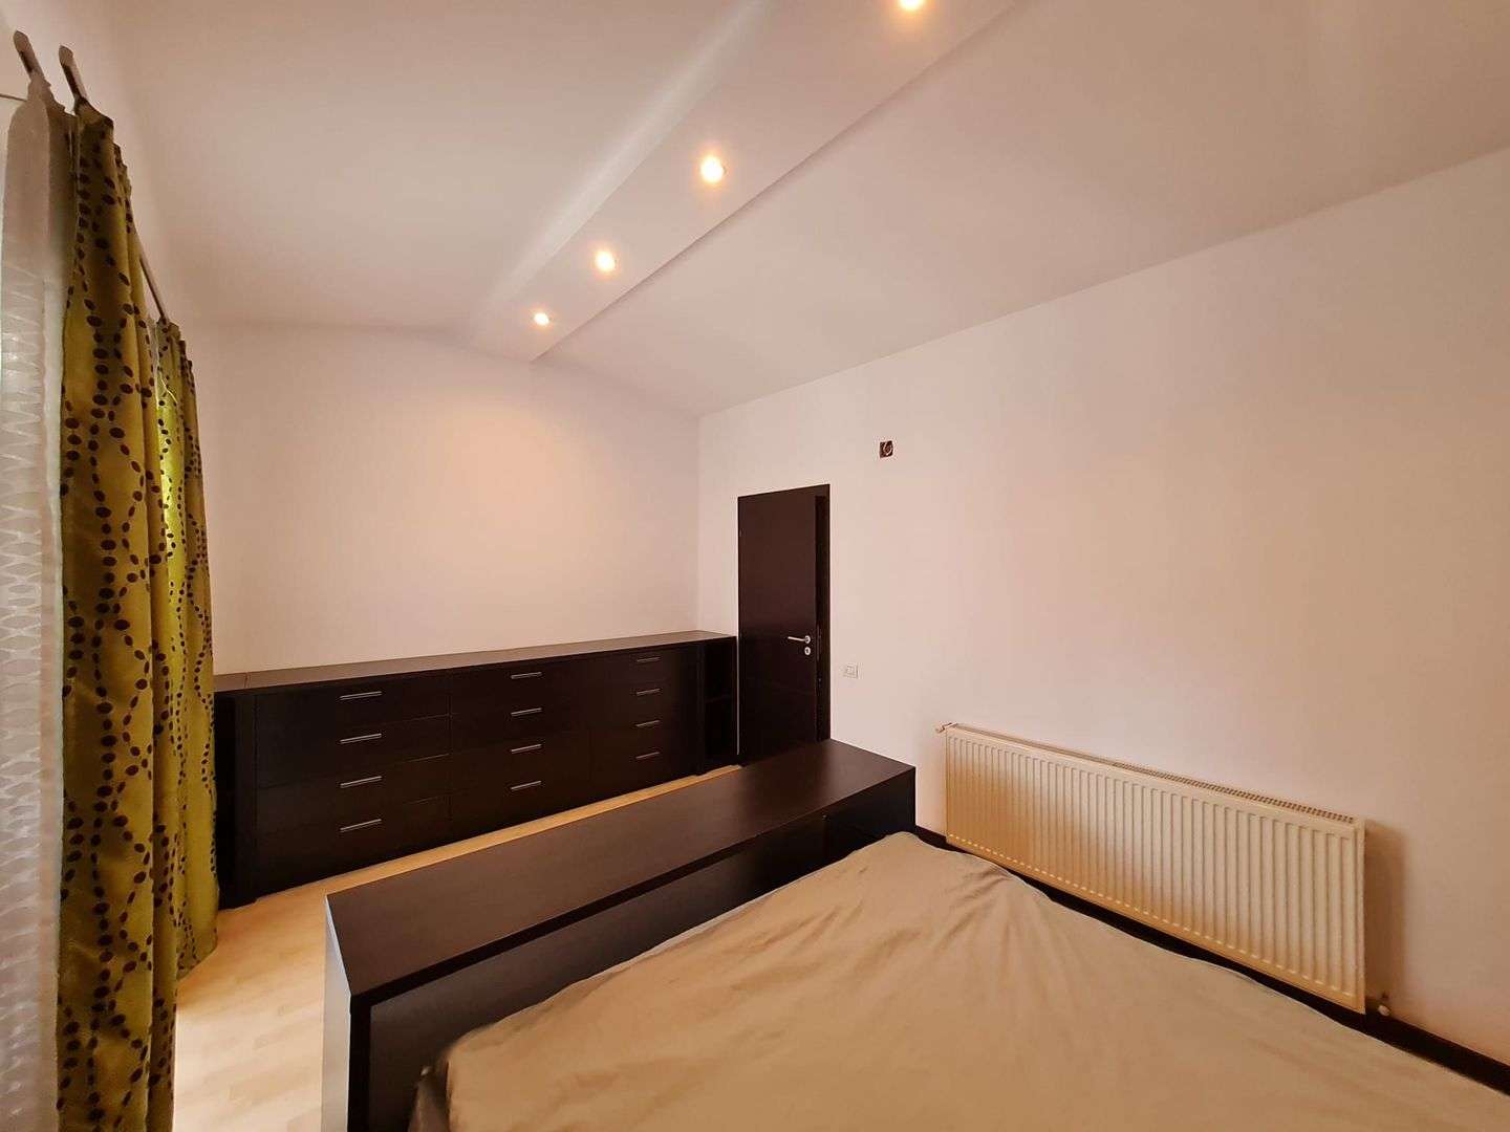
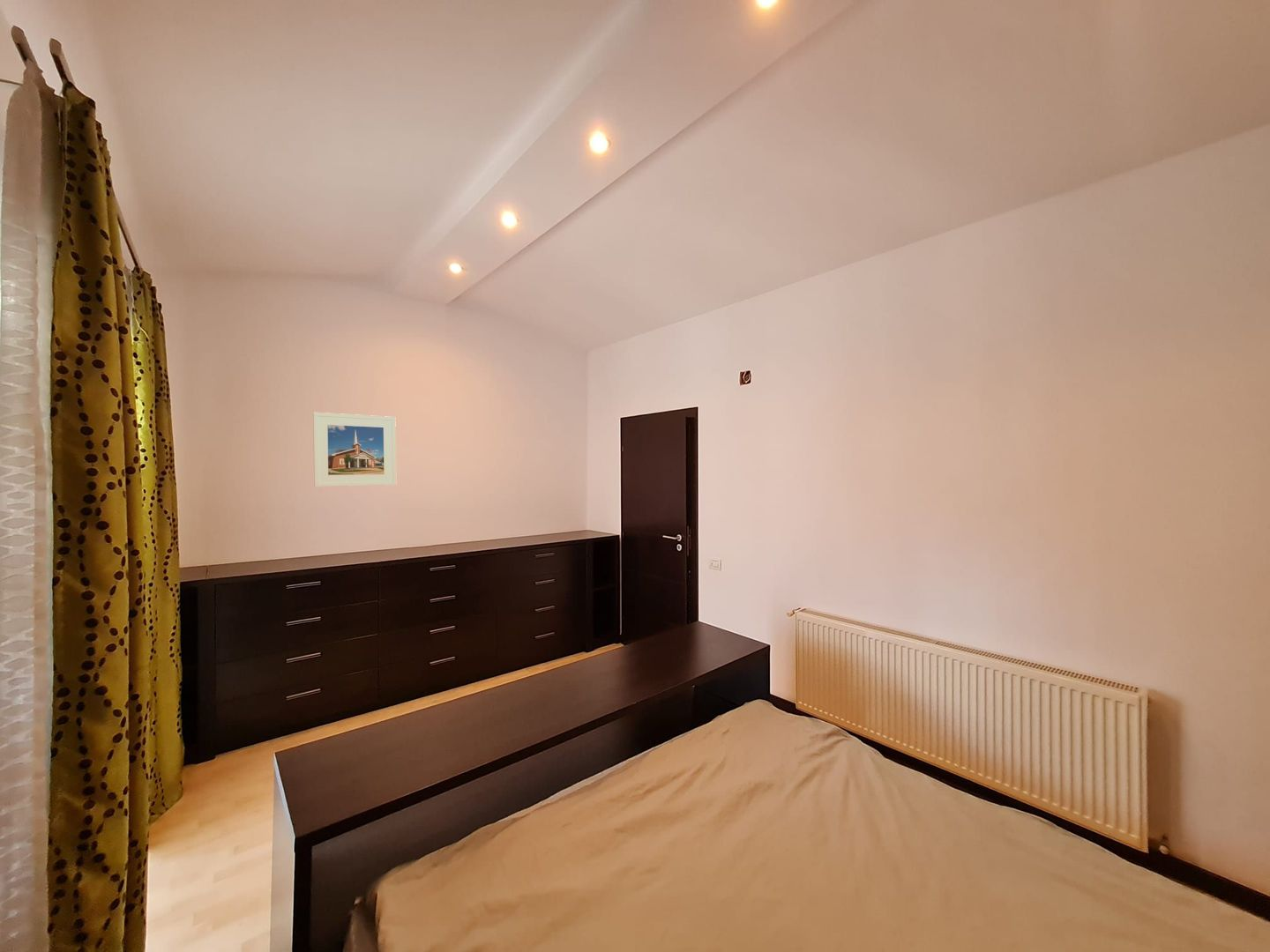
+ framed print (356, 450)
